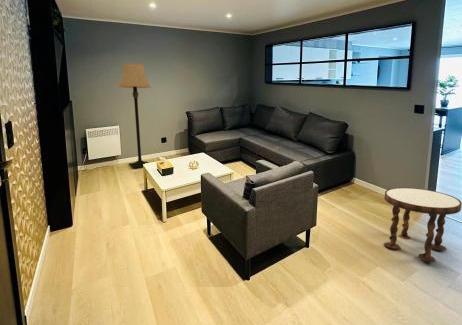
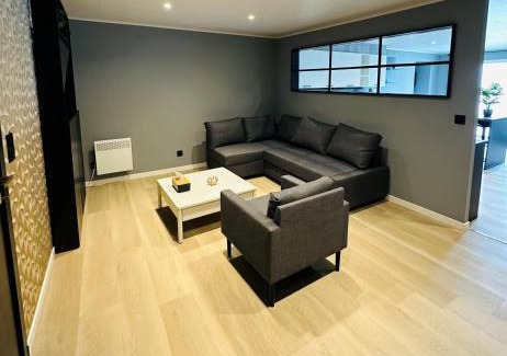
- lamp (136, 116)
- side table (409, 218)
